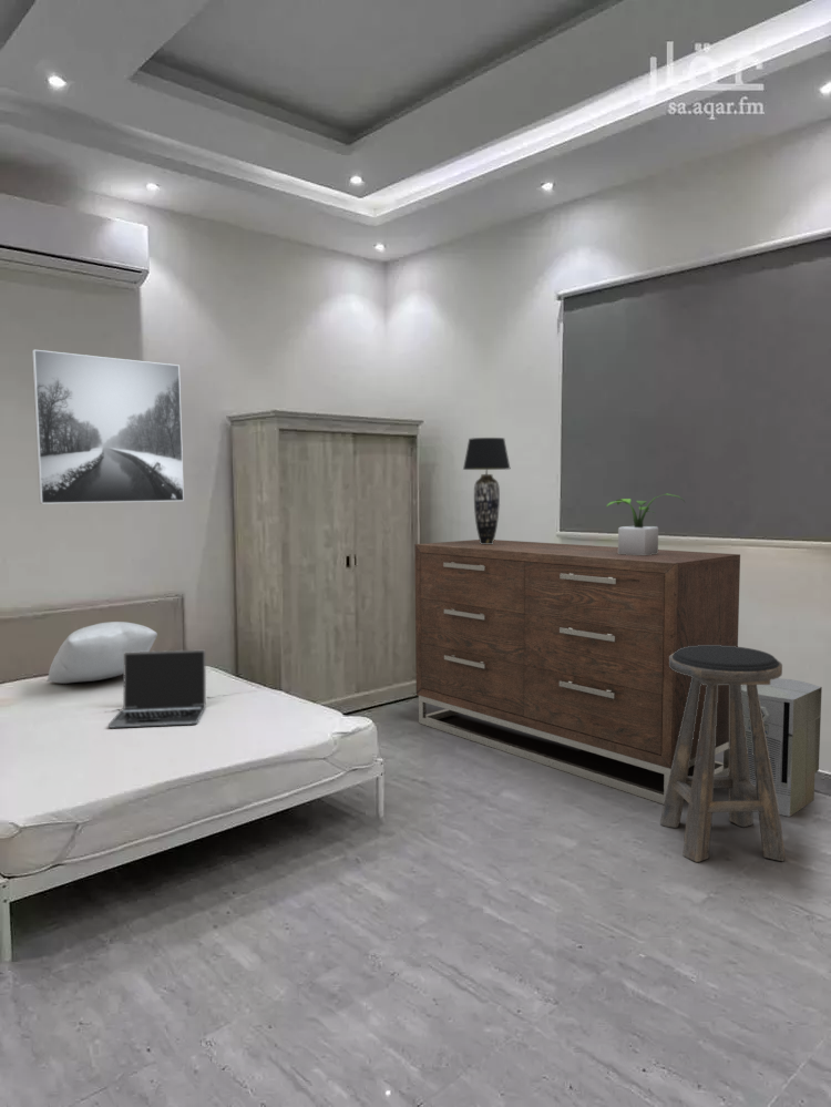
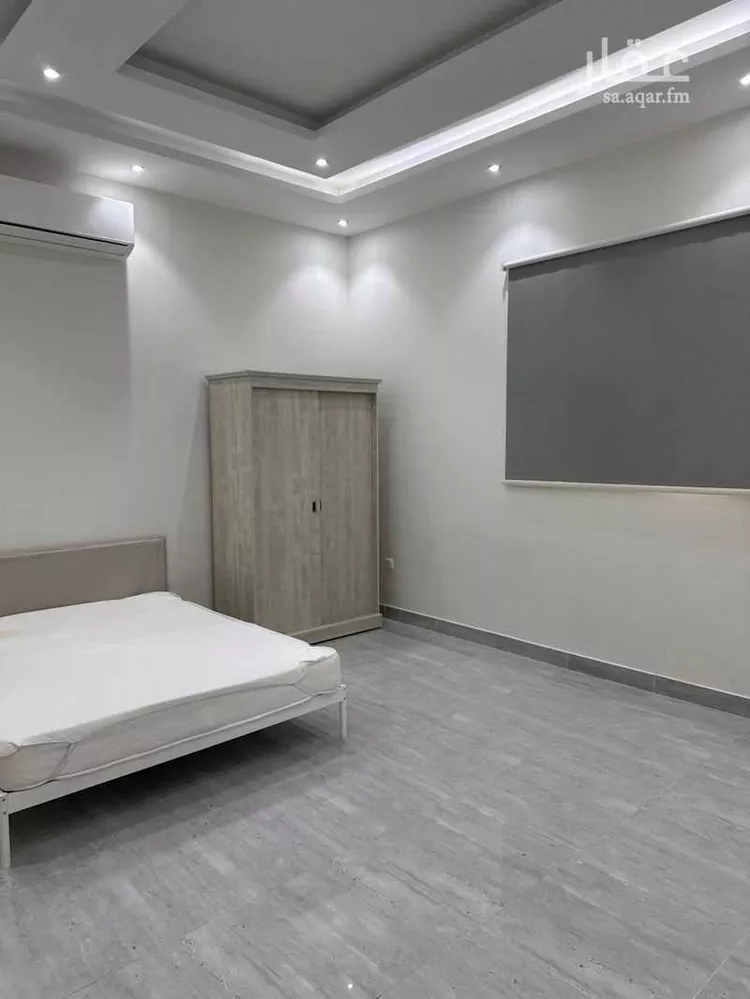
- air purifier (776, 742)
- pillow (102, 650)
- stool (715, 747)
- laptop (158, 687)
- table lamp (486, 491)
- dresser (557, 648)
- potted plant (642, 523)
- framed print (113, 430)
